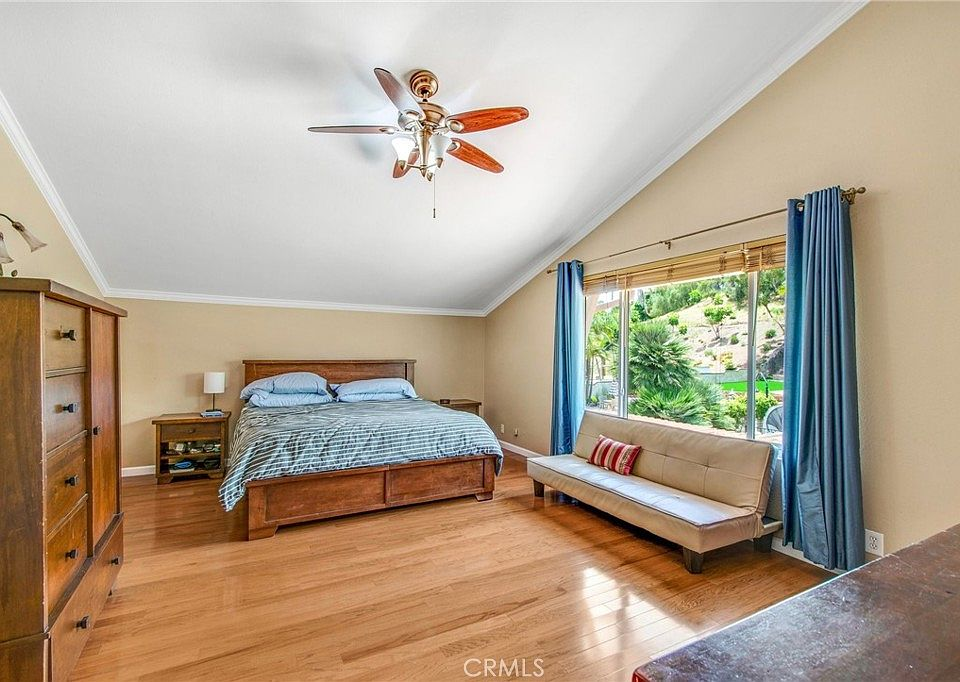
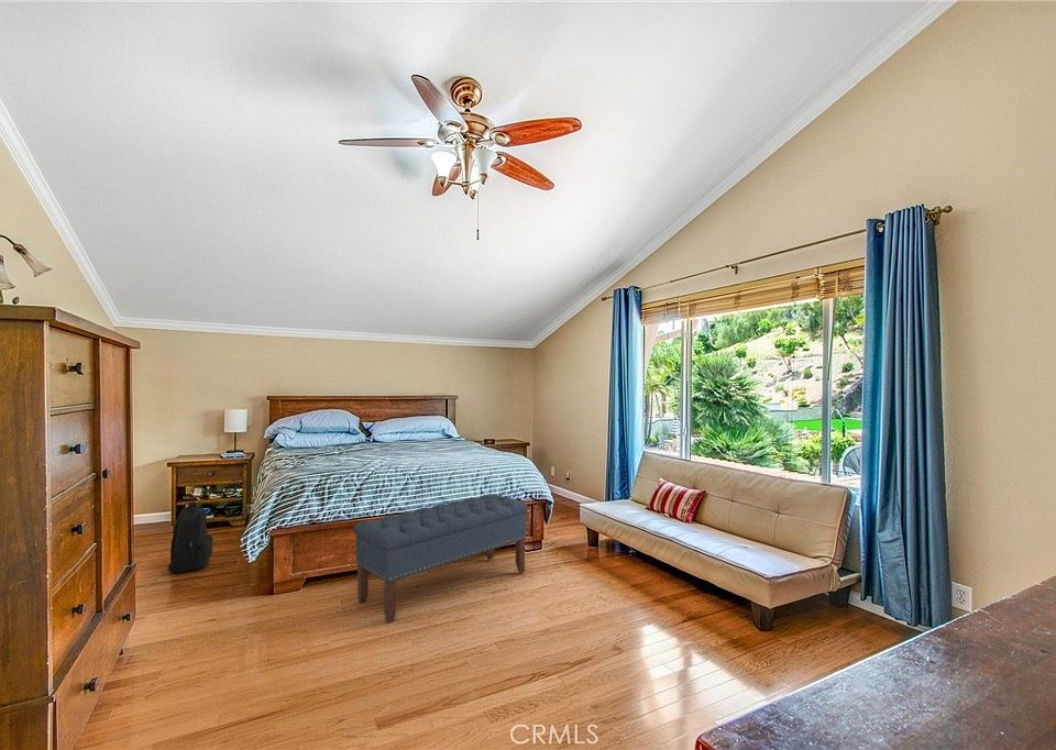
+ bench (447, 548)
+ backpack (191, 534)
